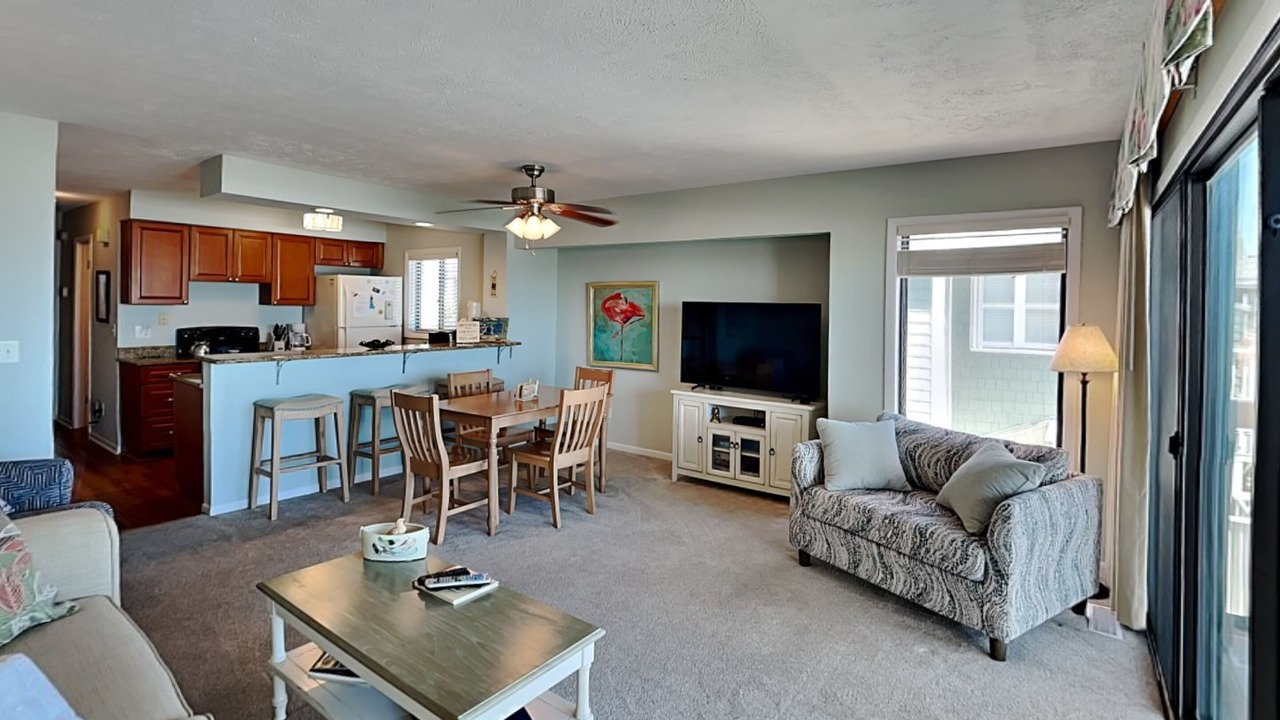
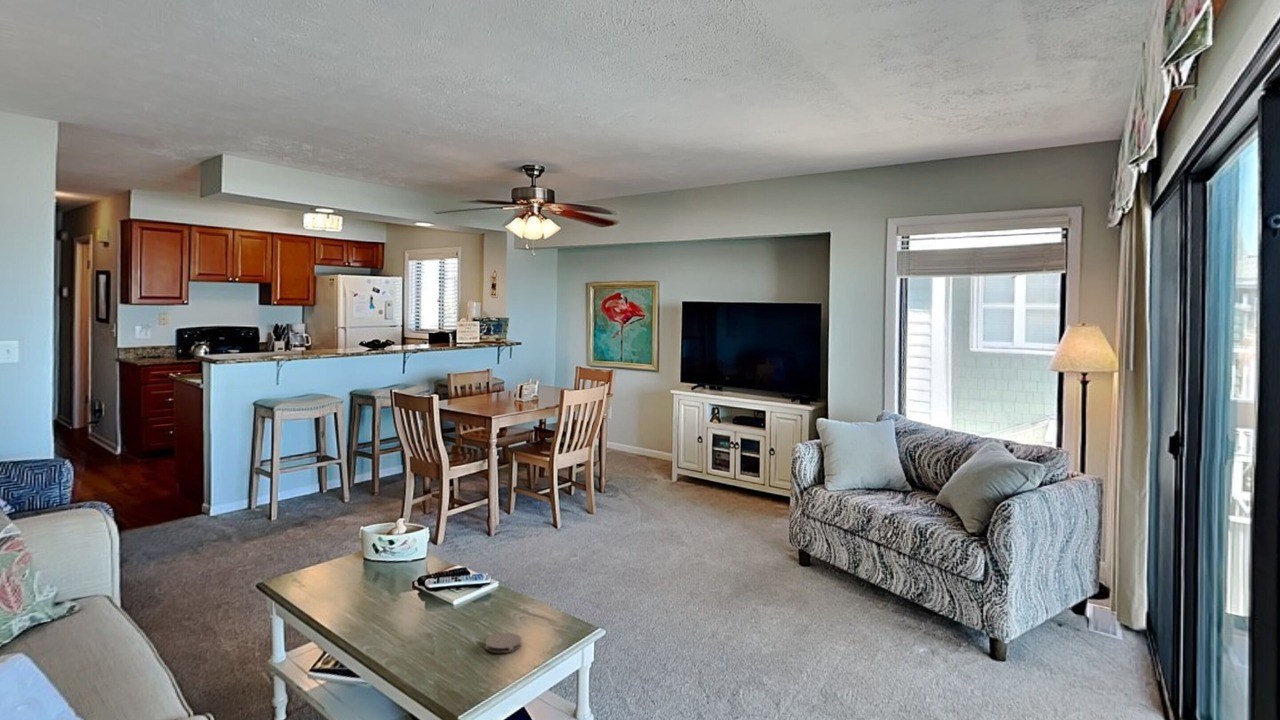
+ coaster (503, 642)
